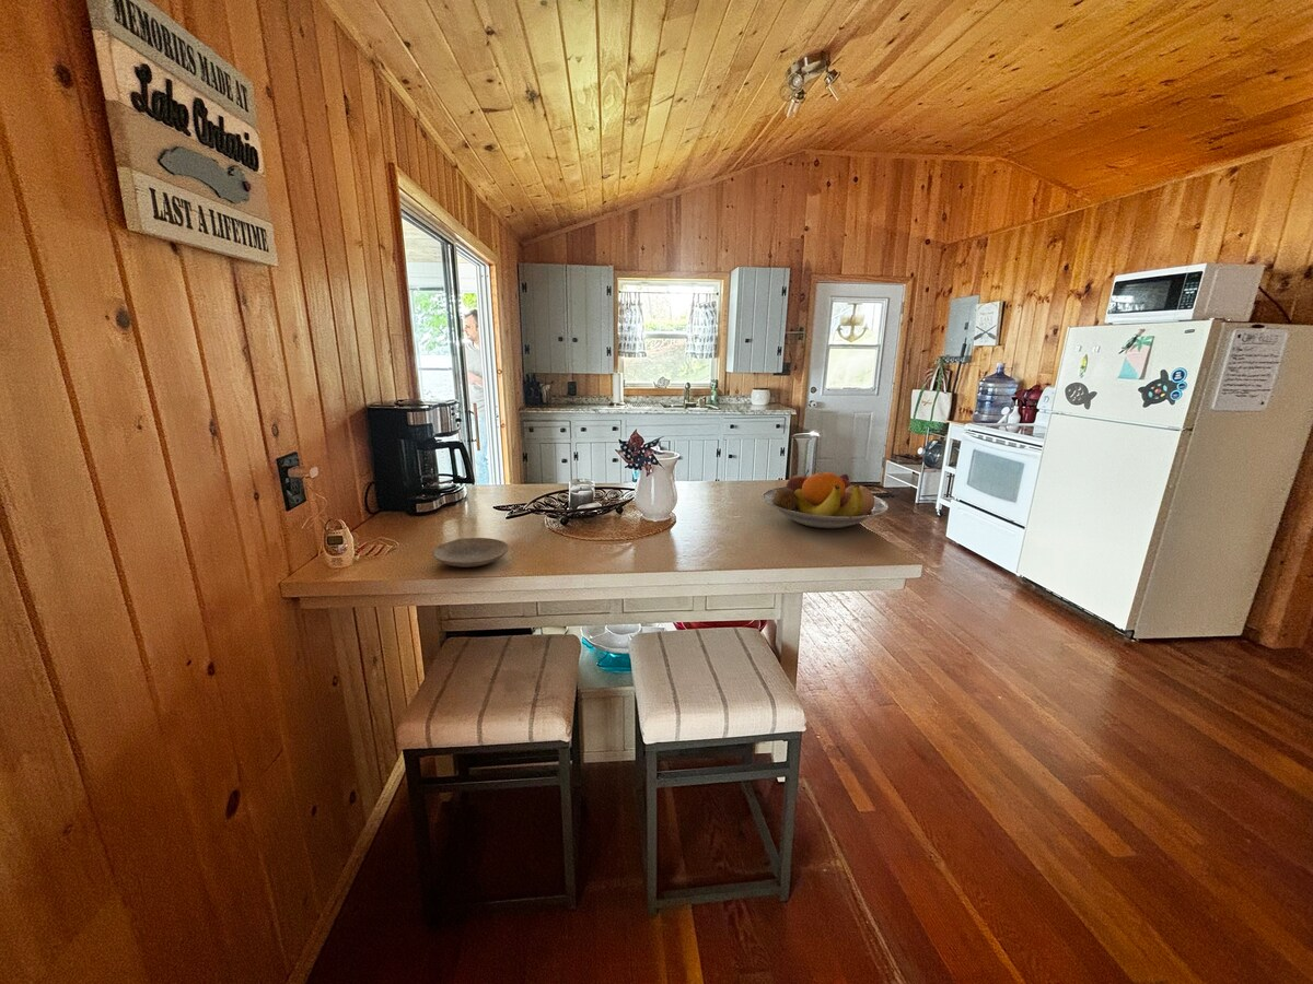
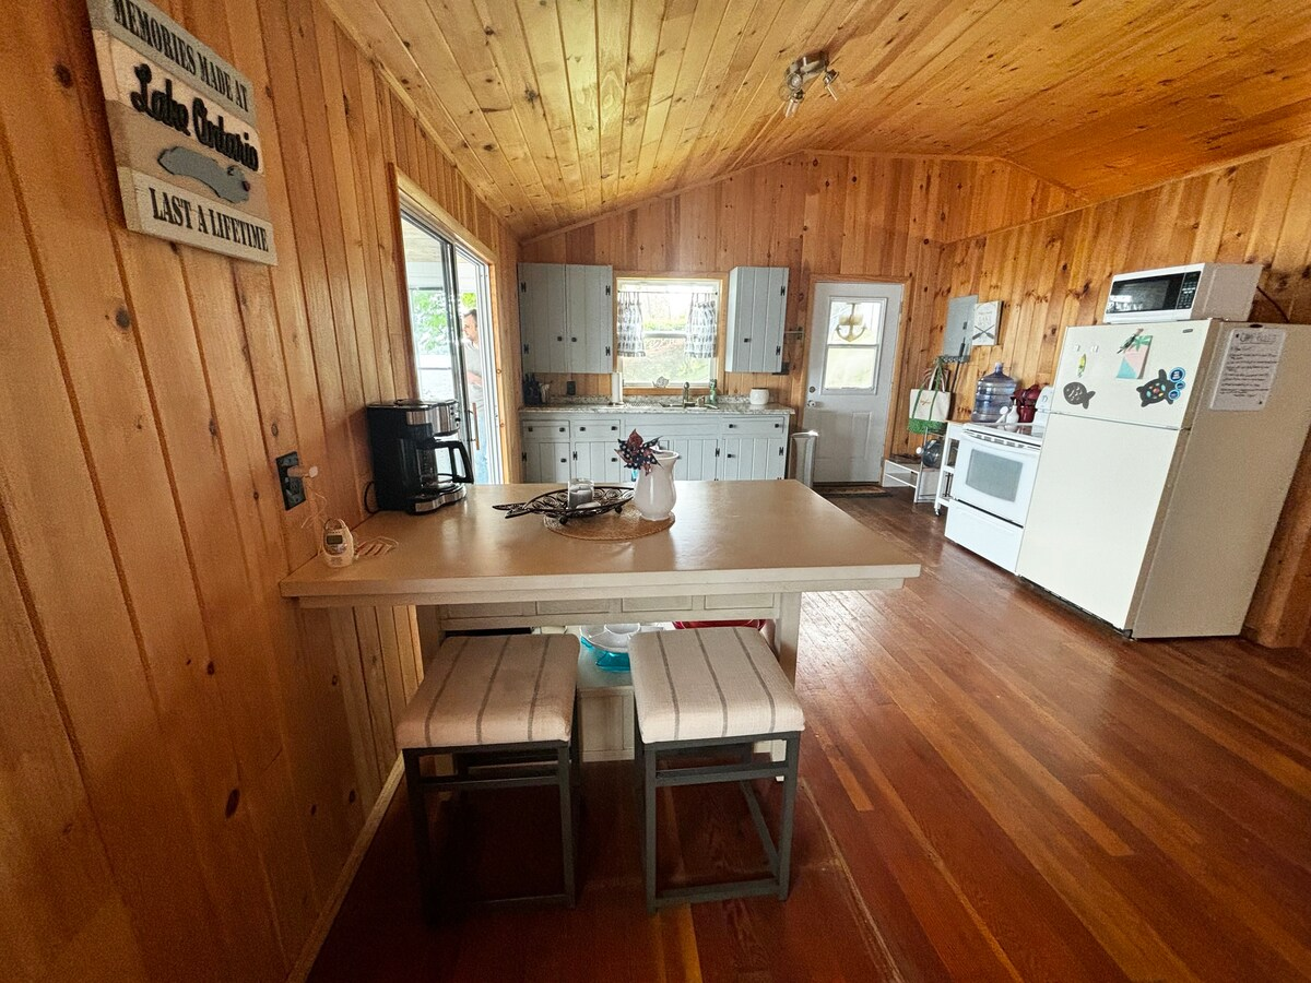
- fruit bowl (823, 494)
- plate (472, 554)
